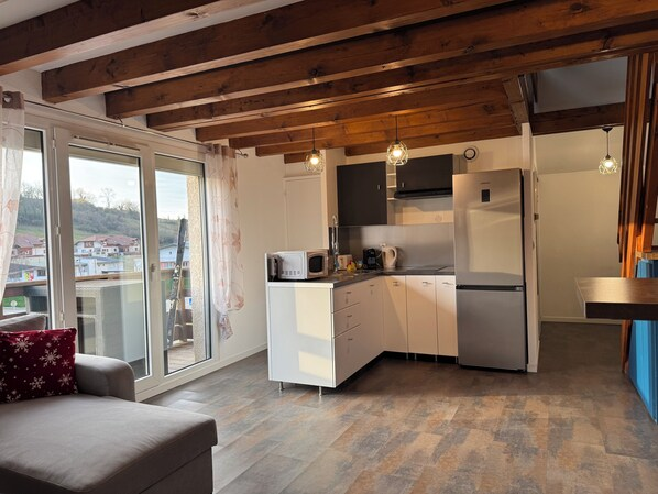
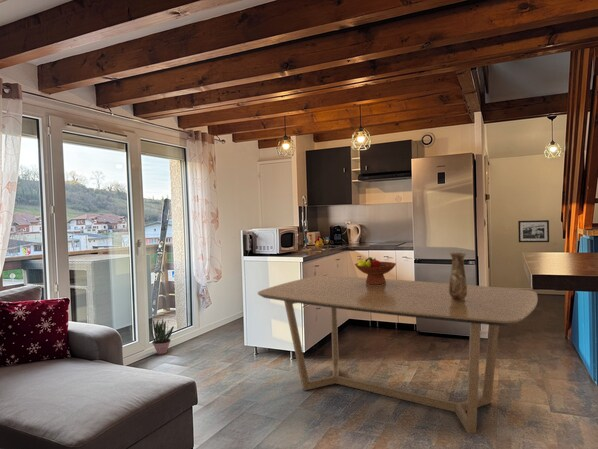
+ dining table (397, 315)
+ fruit bowl (375, 269)
+ vase (457, 276)
+ potted plant (161, 335)
+ picture frame (533, 231)
